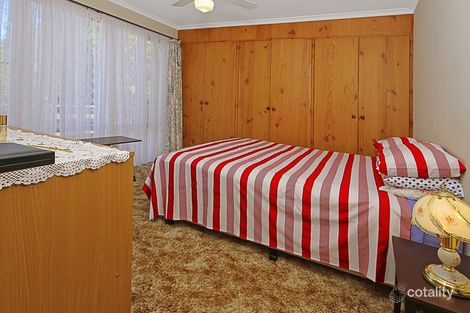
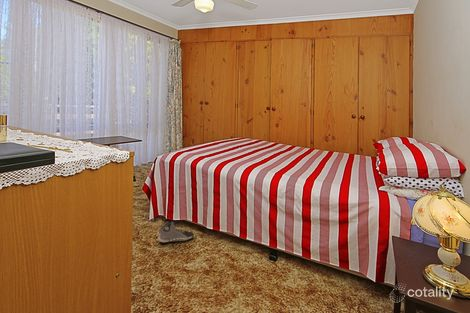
+ sneaker (176, 229)
